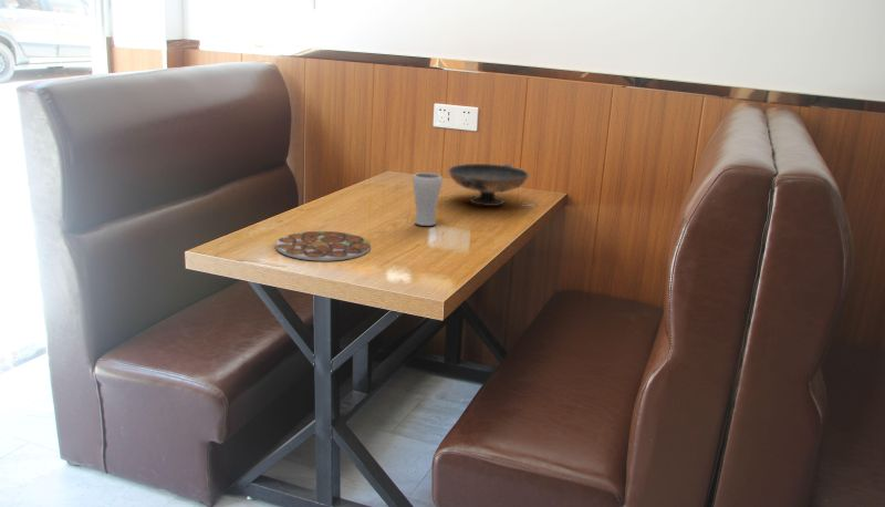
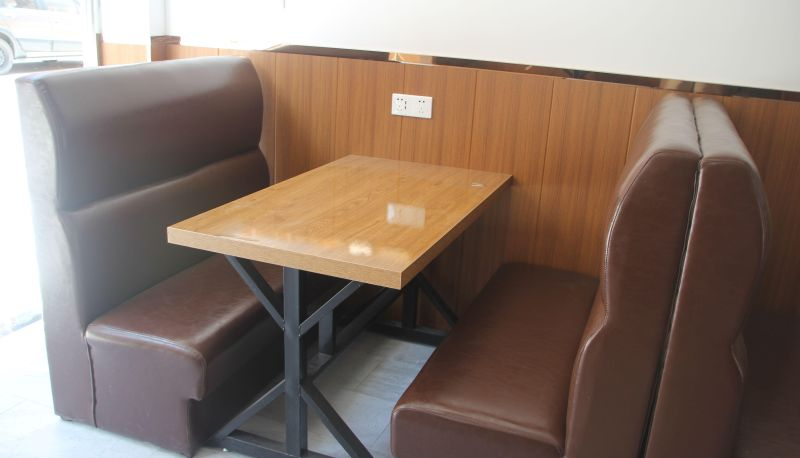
- drinking glass (426, 199)
- decorative bowl (487, 186)
- plate (323, 245)
